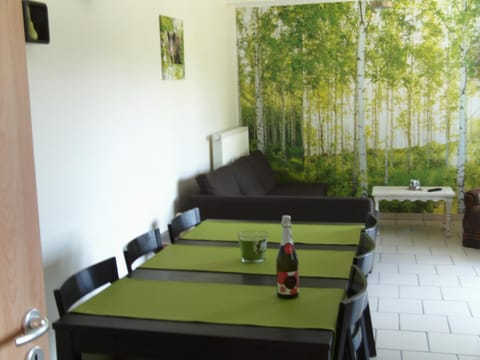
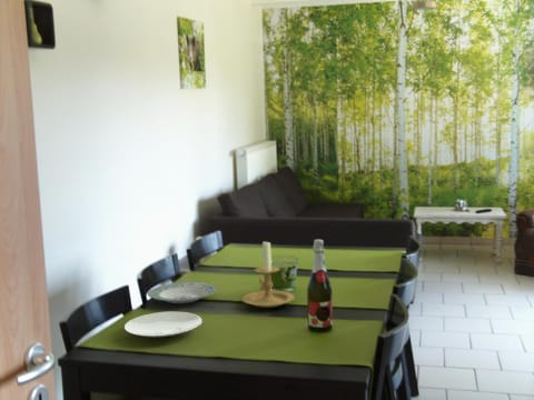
+ plate (164, 328)
+ plate (182, 294)
+ candle holder (267, 271)
